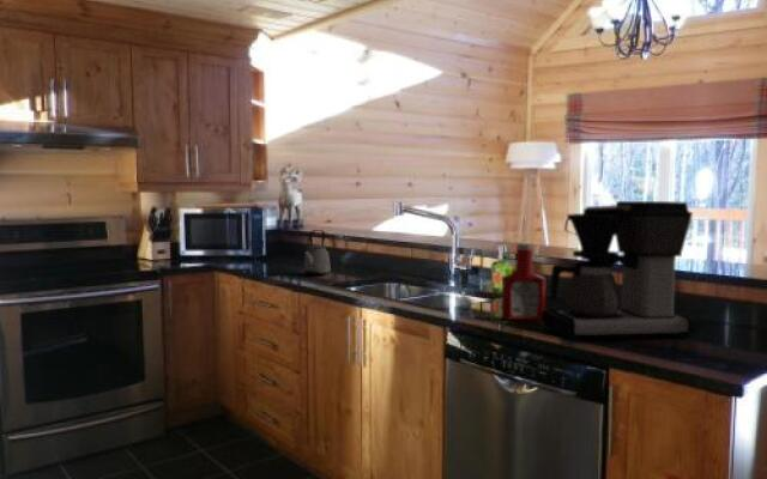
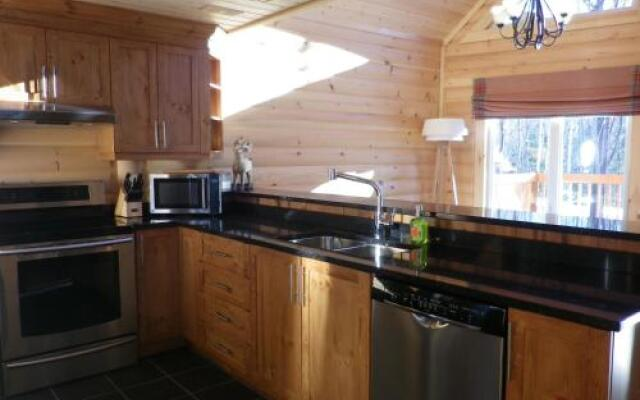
- kettle (314, 251)
- soap bottle (524, 280)
- coffee maker (614, 265)
